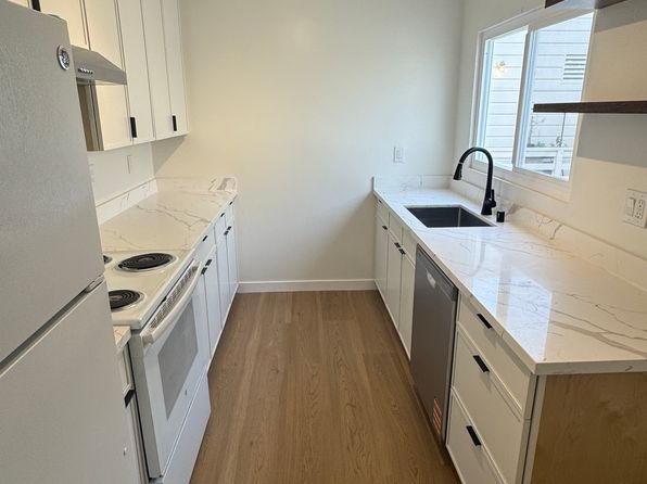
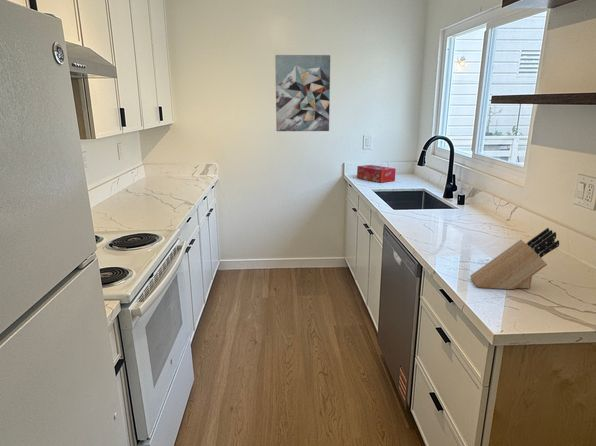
+ wall art (302, 94)
+ tissue box (375, 173)
+ knife block (514, 257)
